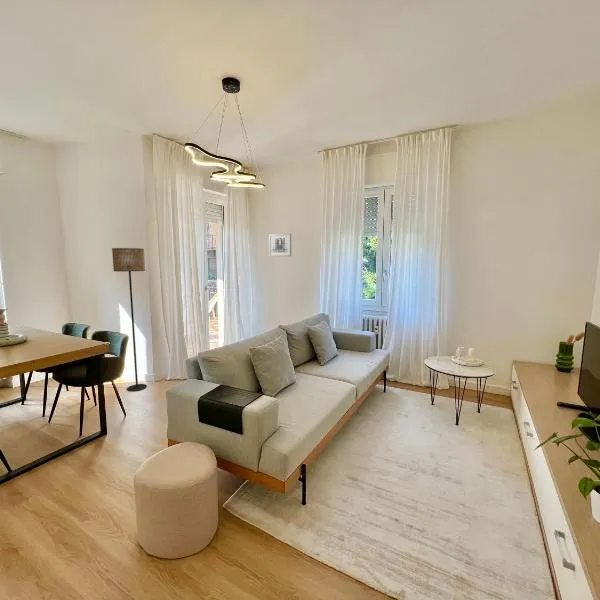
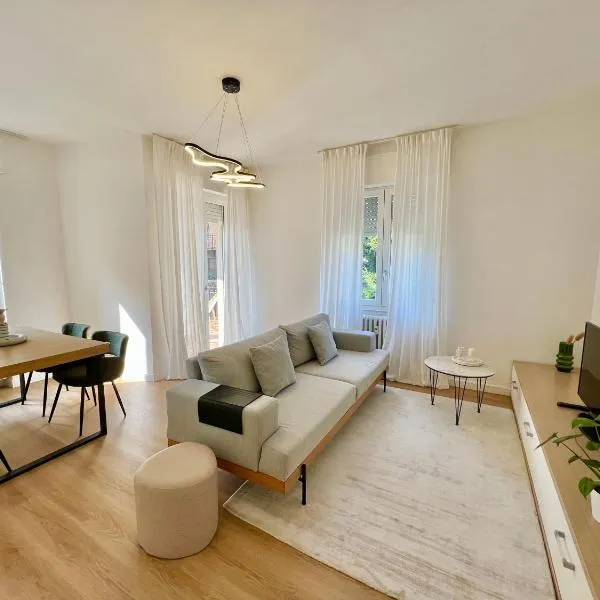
- wall art (280, 245)
- floor lamp (132, 320)
